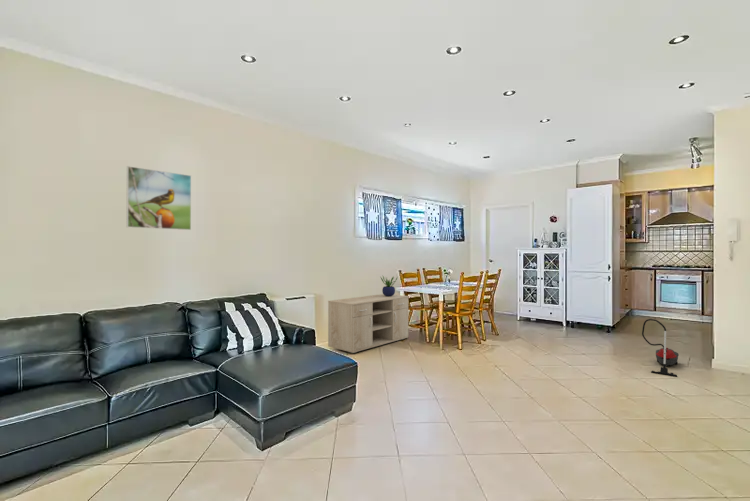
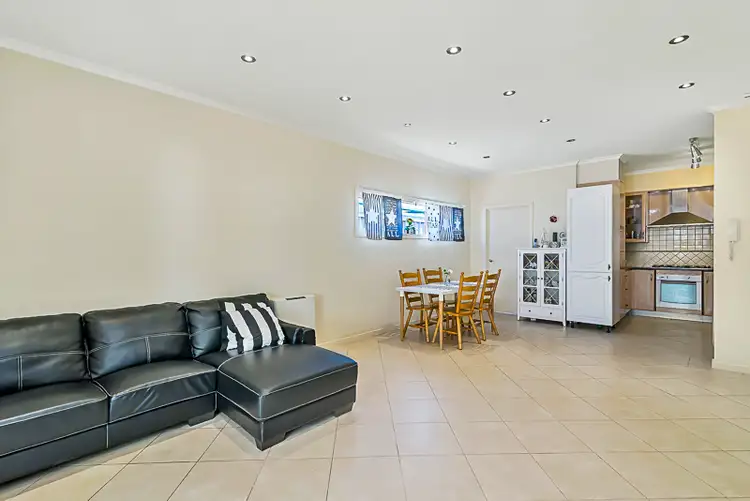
- potted plant (388, 285)
- tv stand (371, 320)
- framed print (160, 199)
- vacuum cleaner (659, 344)
